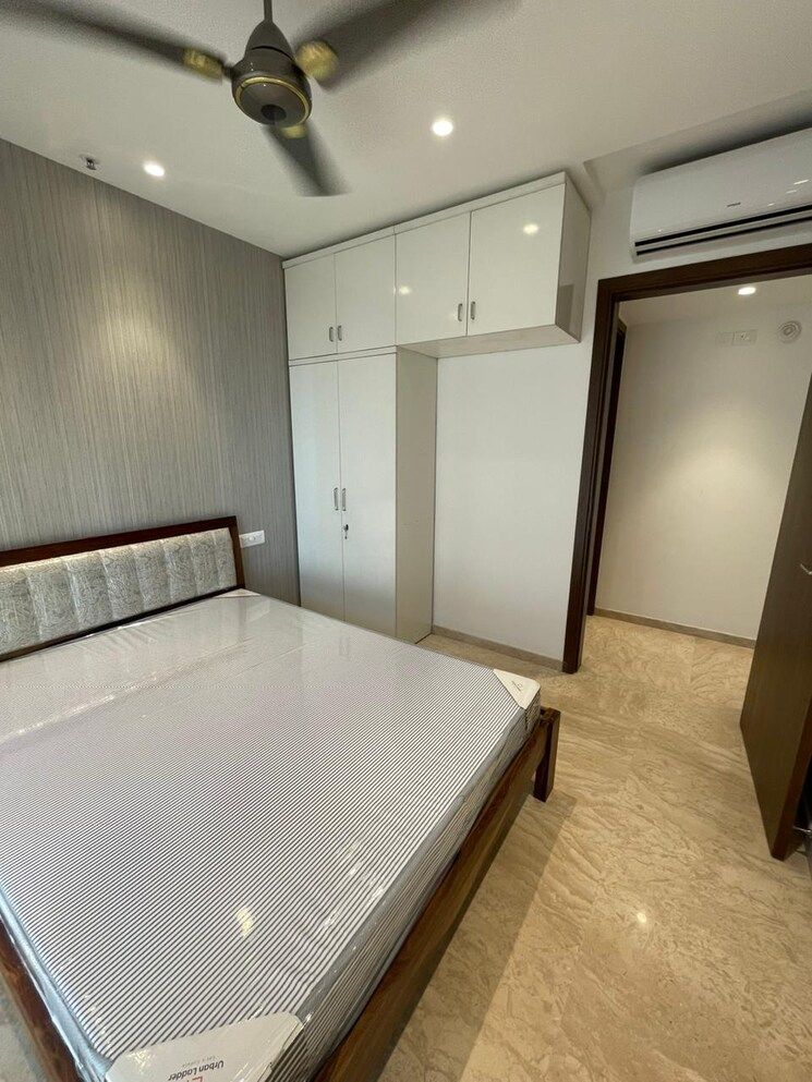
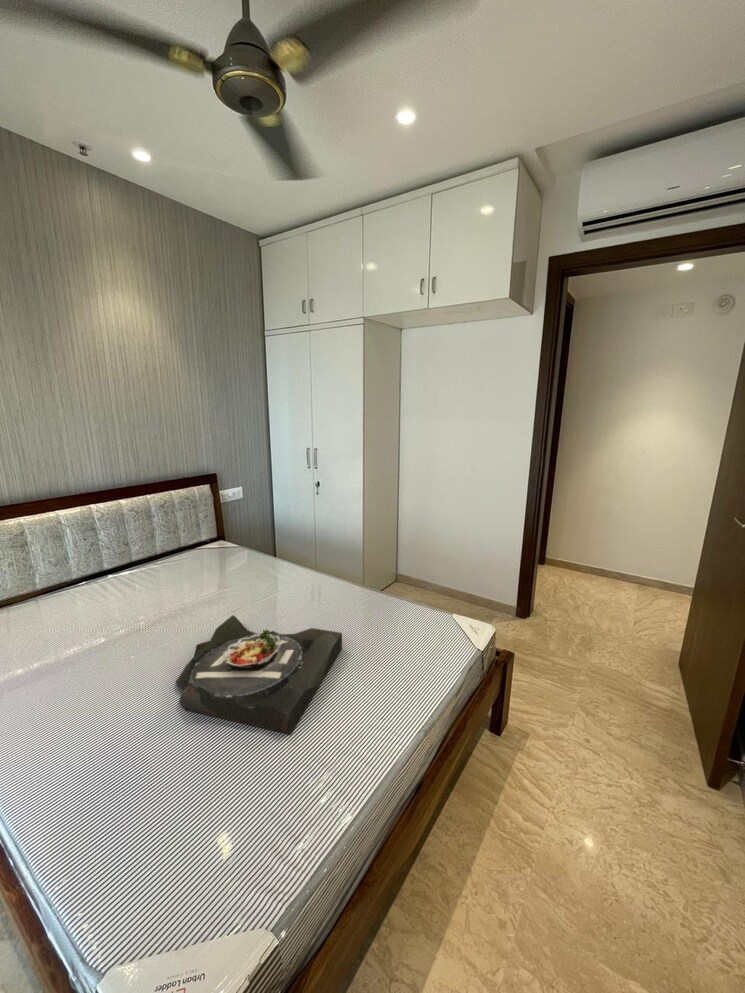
+ serving tray (255, 652)
